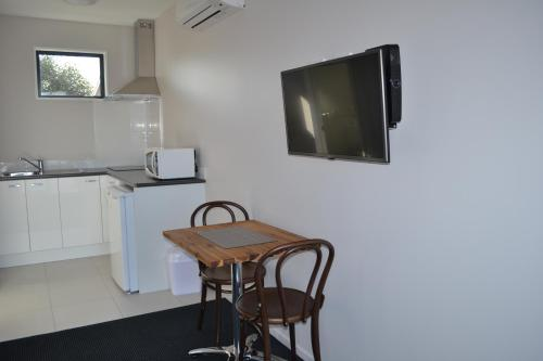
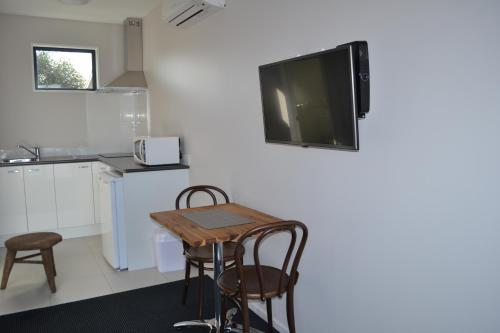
+ stool (37, 261)
